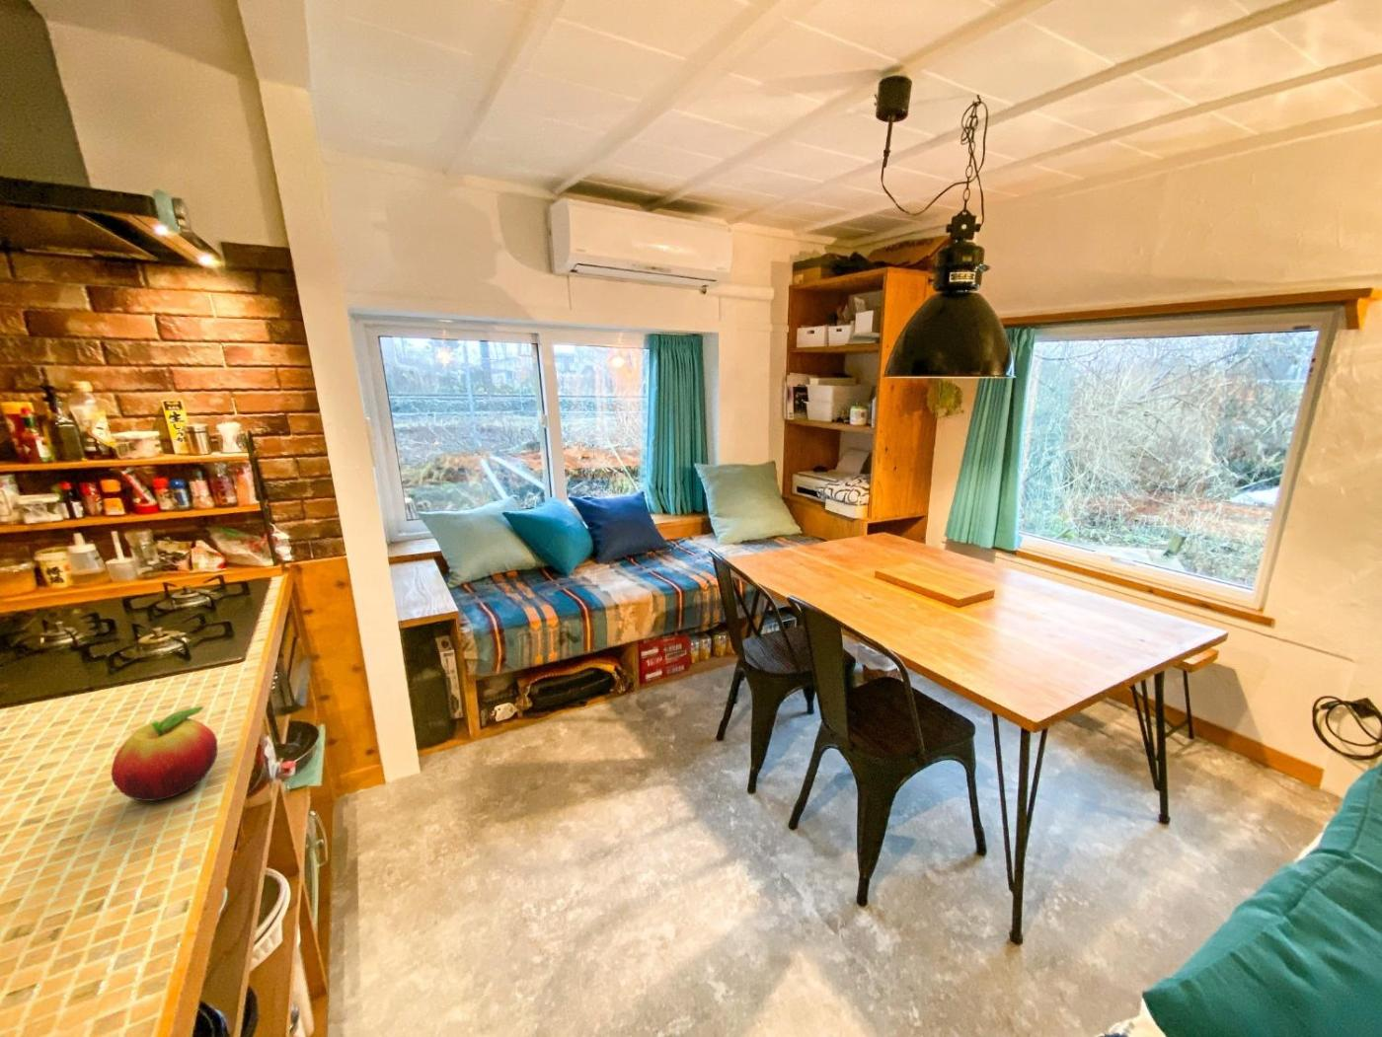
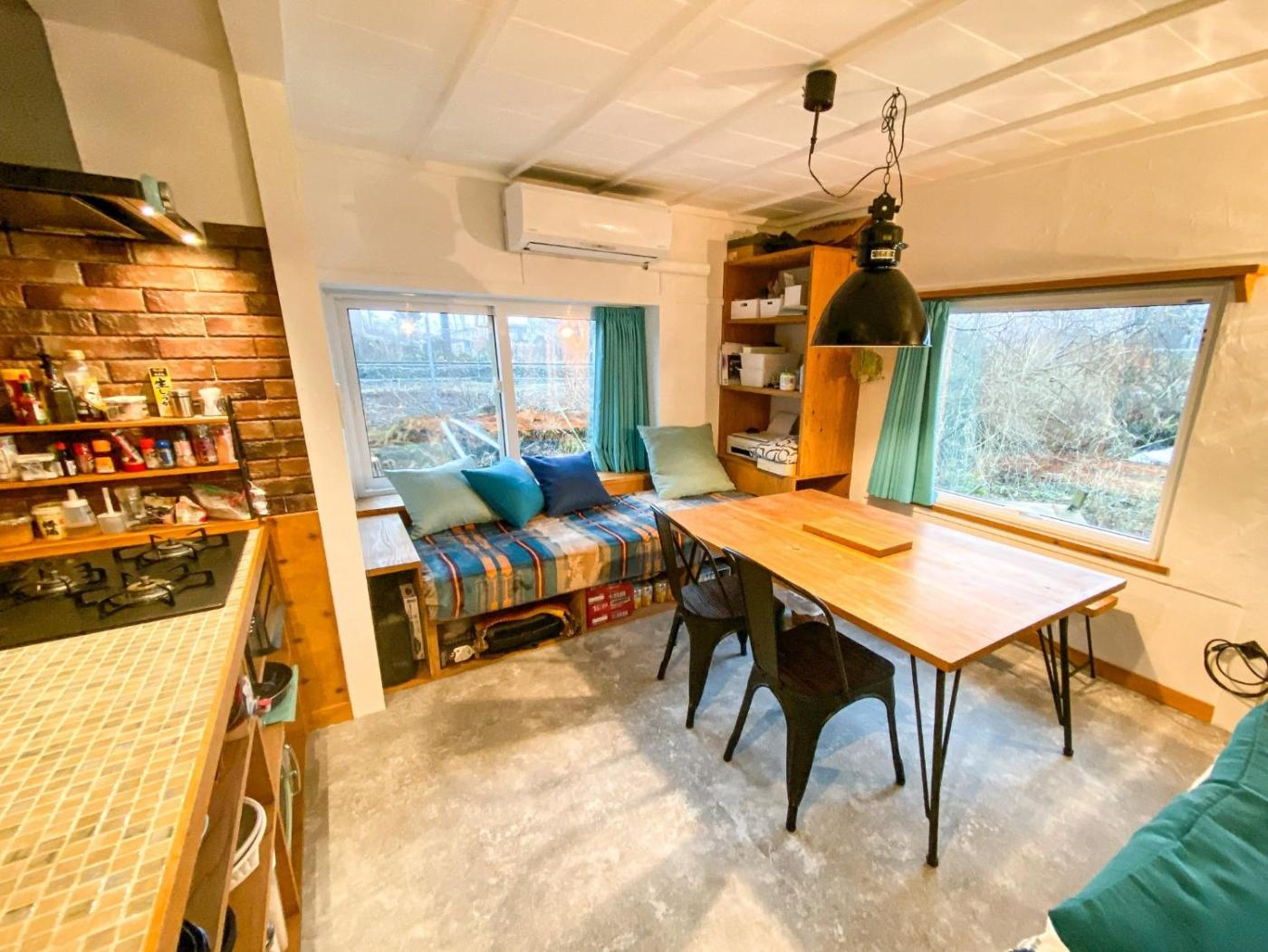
- fruit (166, 754)
